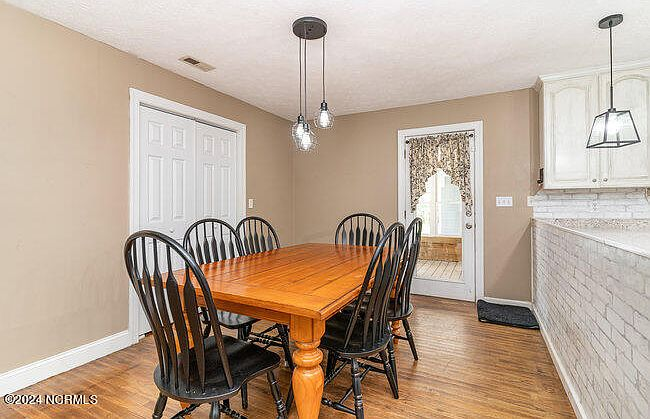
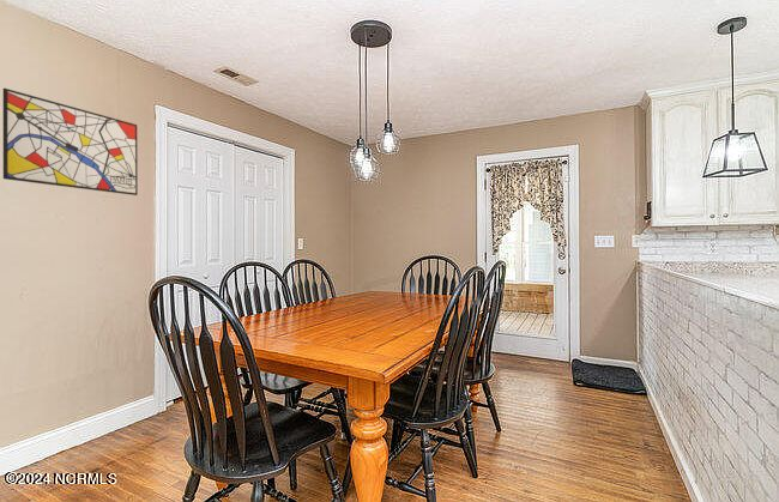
+ wall art (78, 147)
